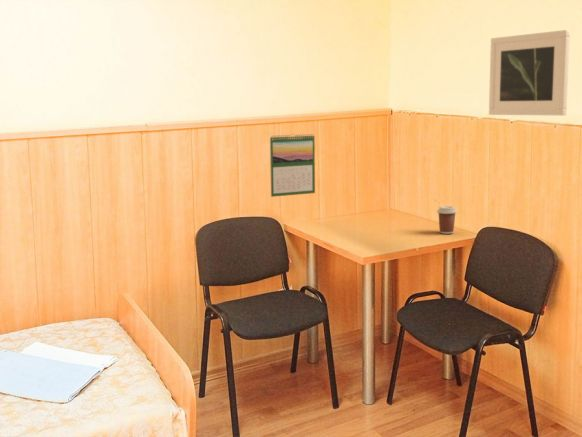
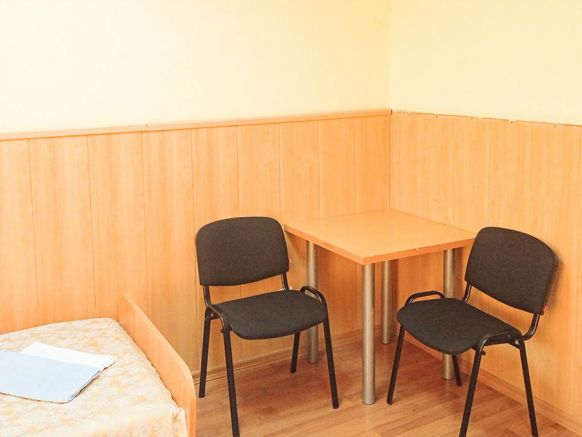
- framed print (526, 75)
- coffee cup (446, 219)
- calendar (292, 164)
